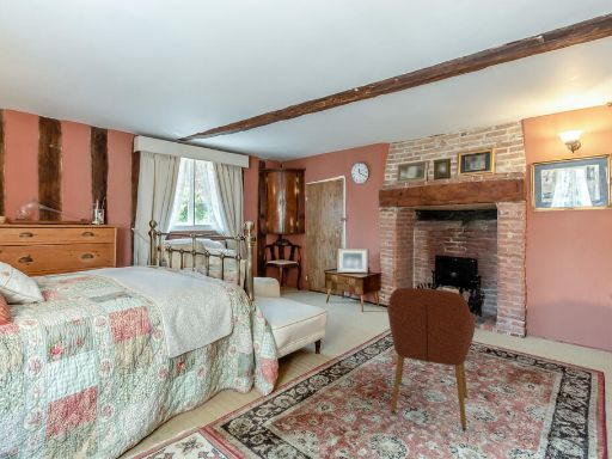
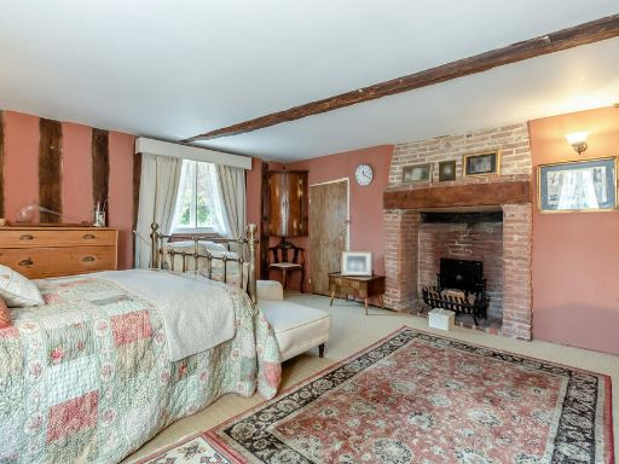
- armchair (429, 344)
